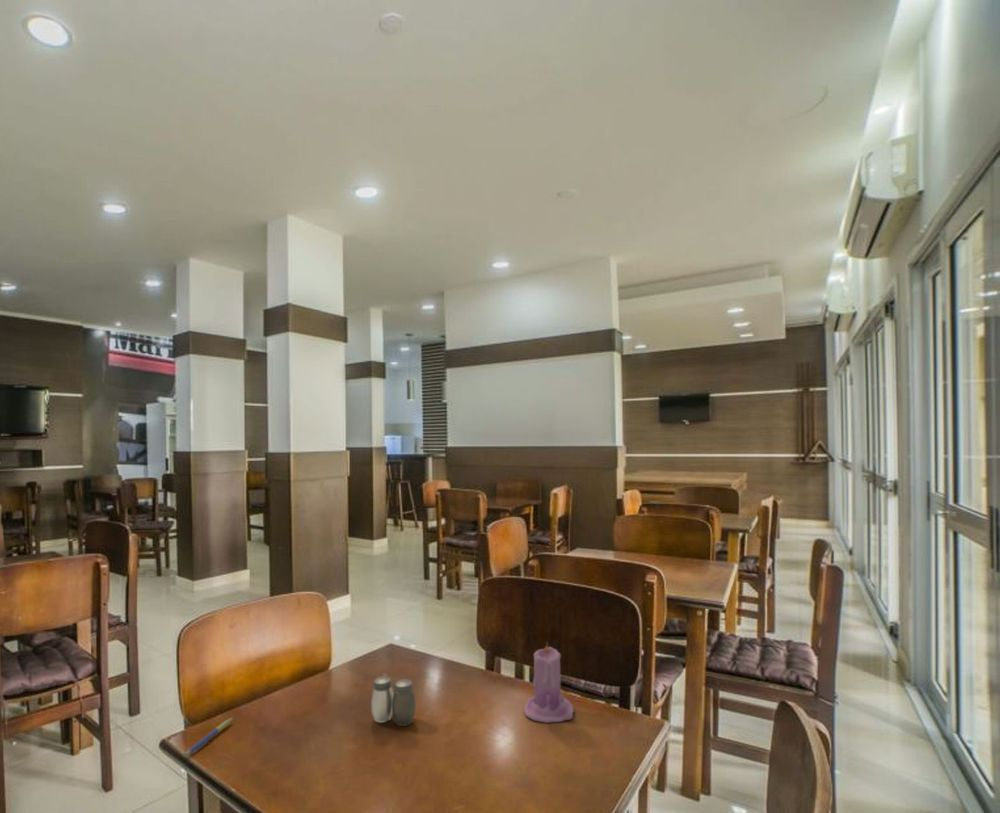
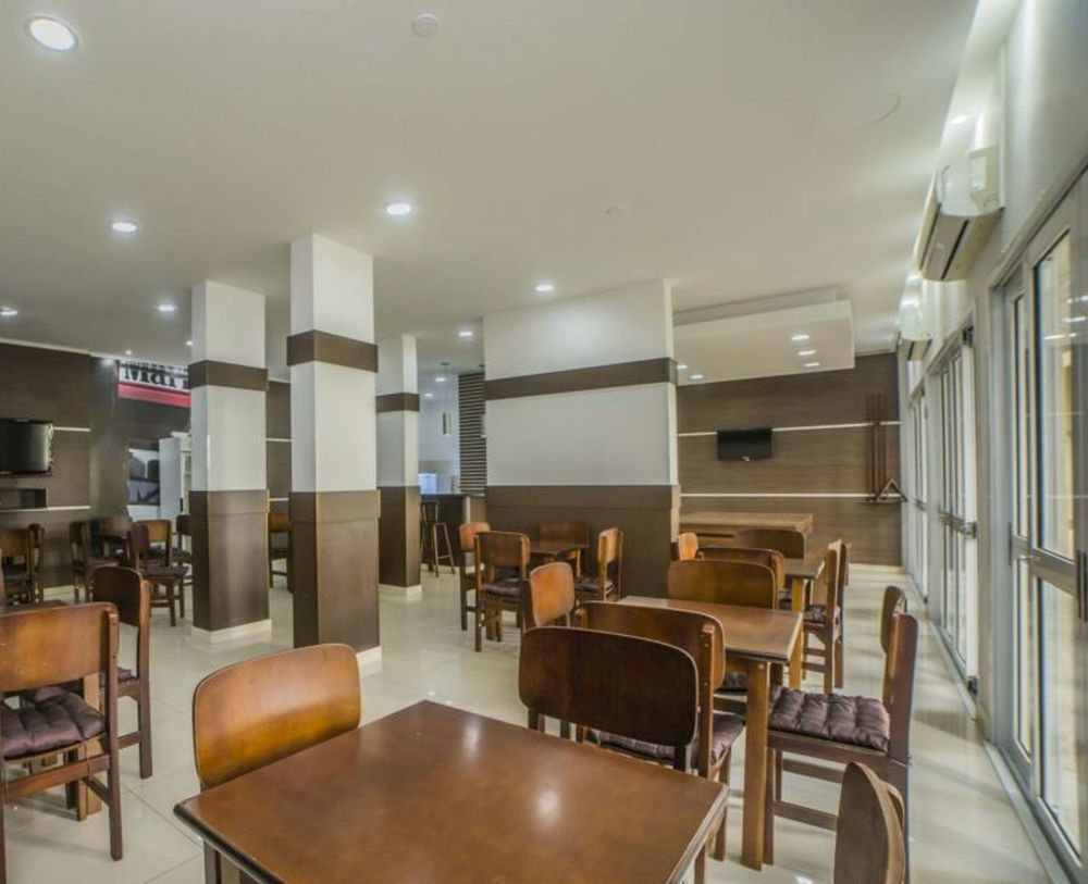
- pen (210, 735)
- candle (547, 675)
- salt and pepper shaker (393, 700)
